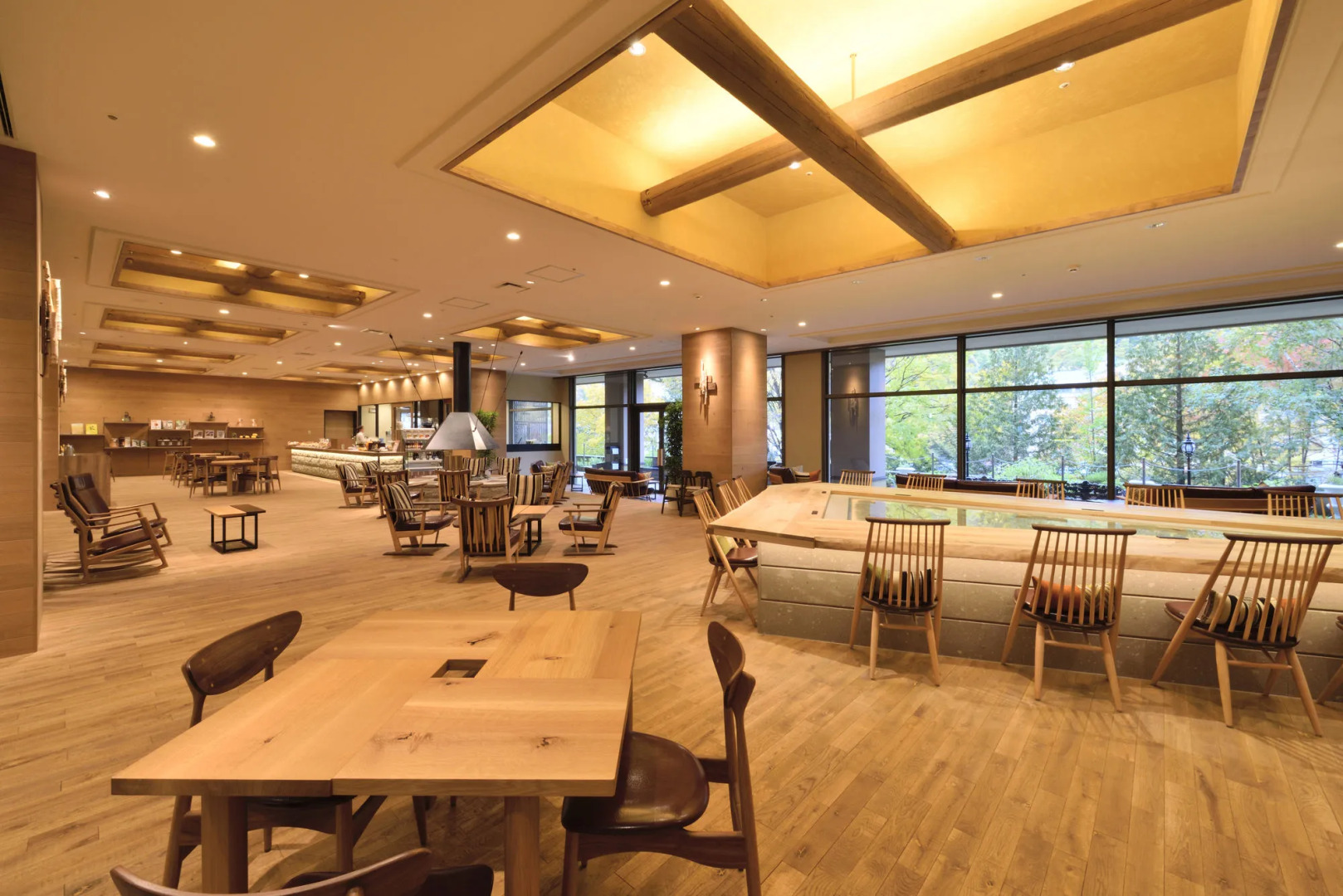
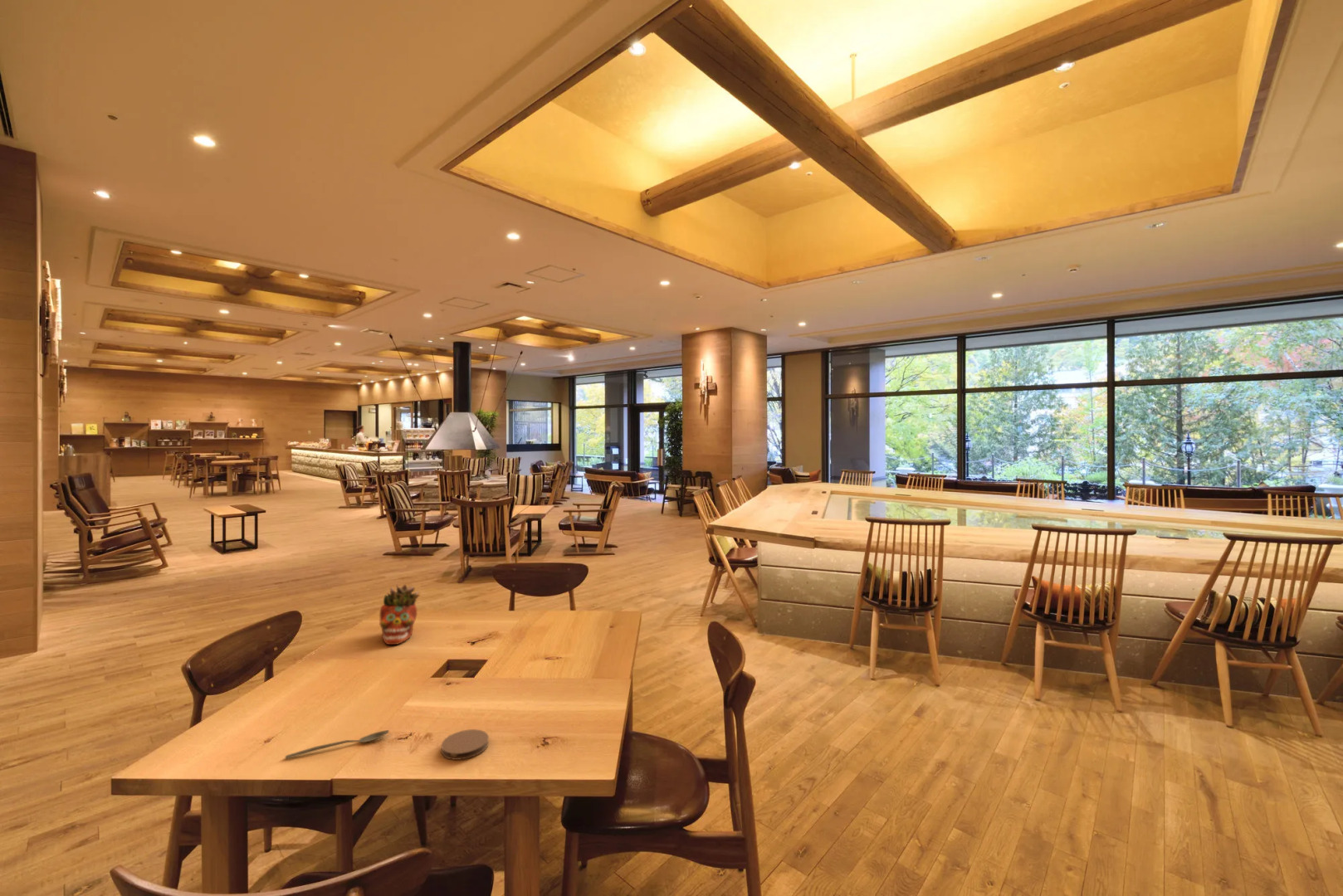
+ coaster (465, 743)
+ succulent planter (399, 611)
+ spoon (339, 743)
